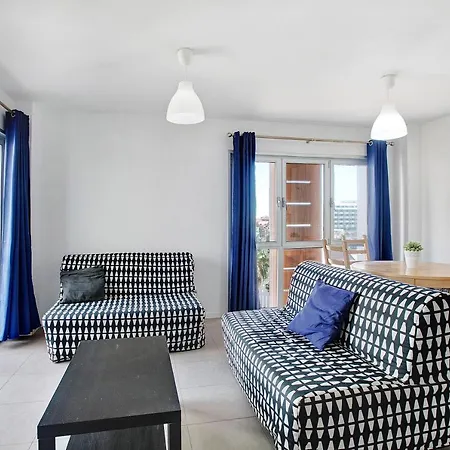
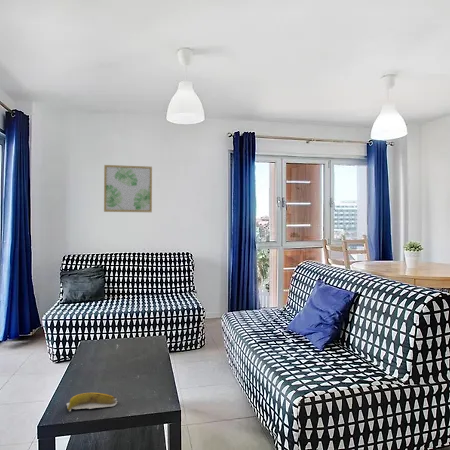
+ wall art (128, 188)
+ banana (89, 400)
